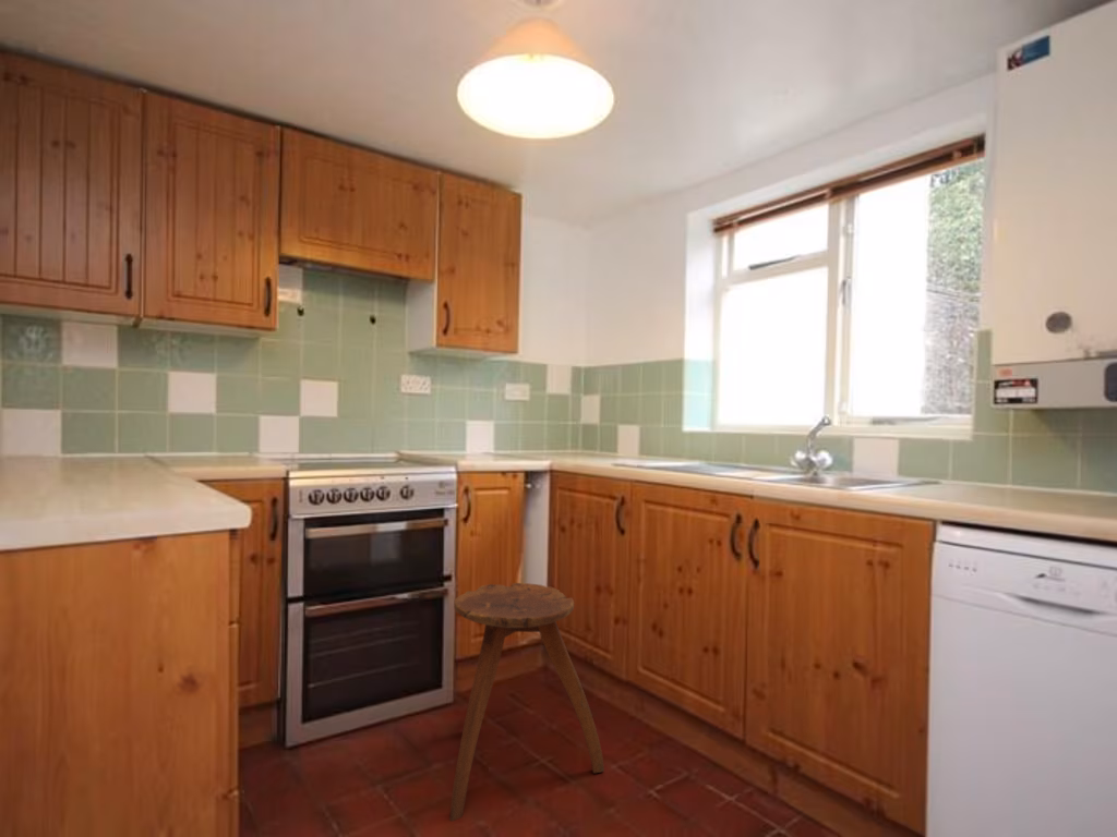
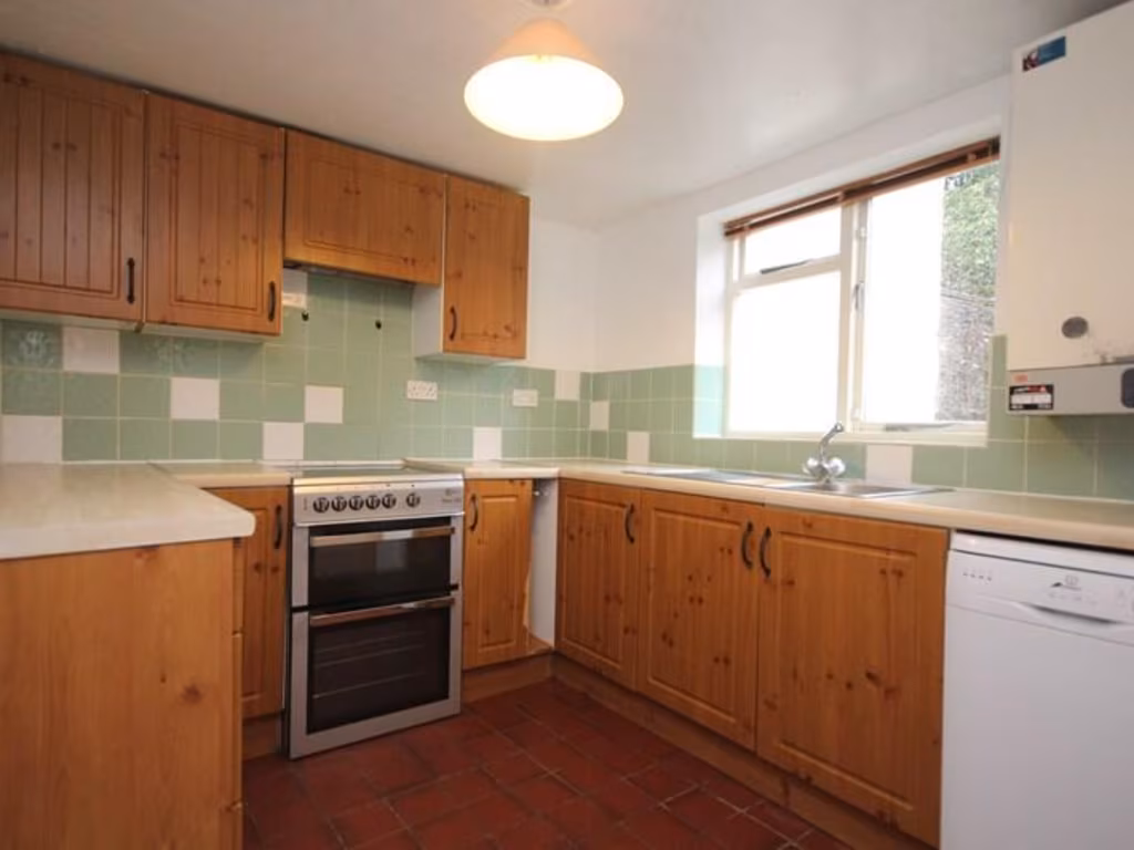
- stool (494, 677)
